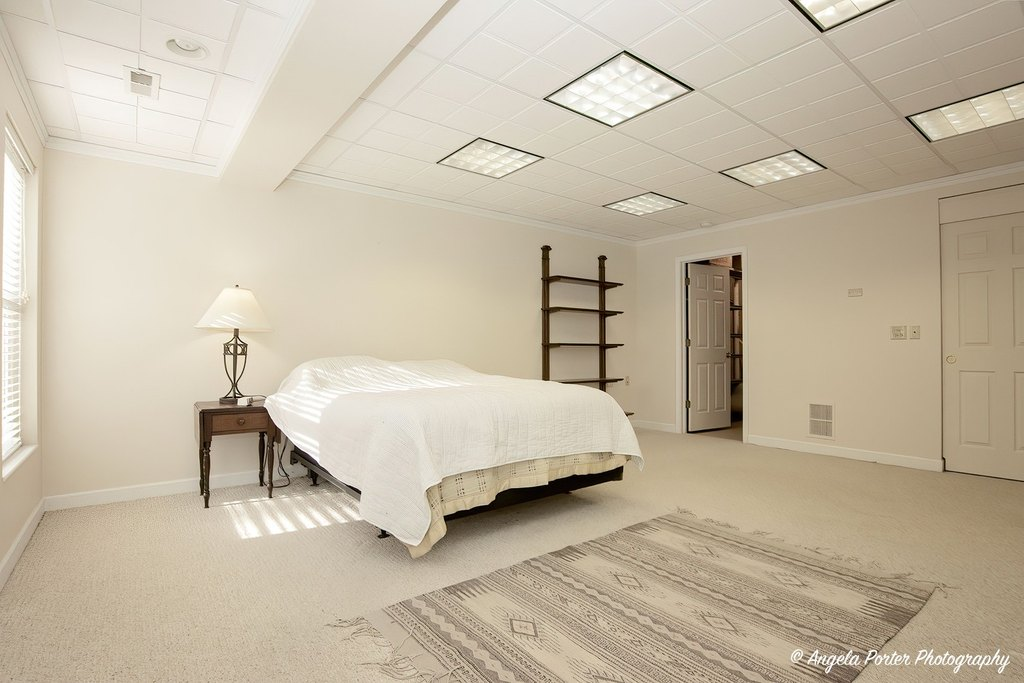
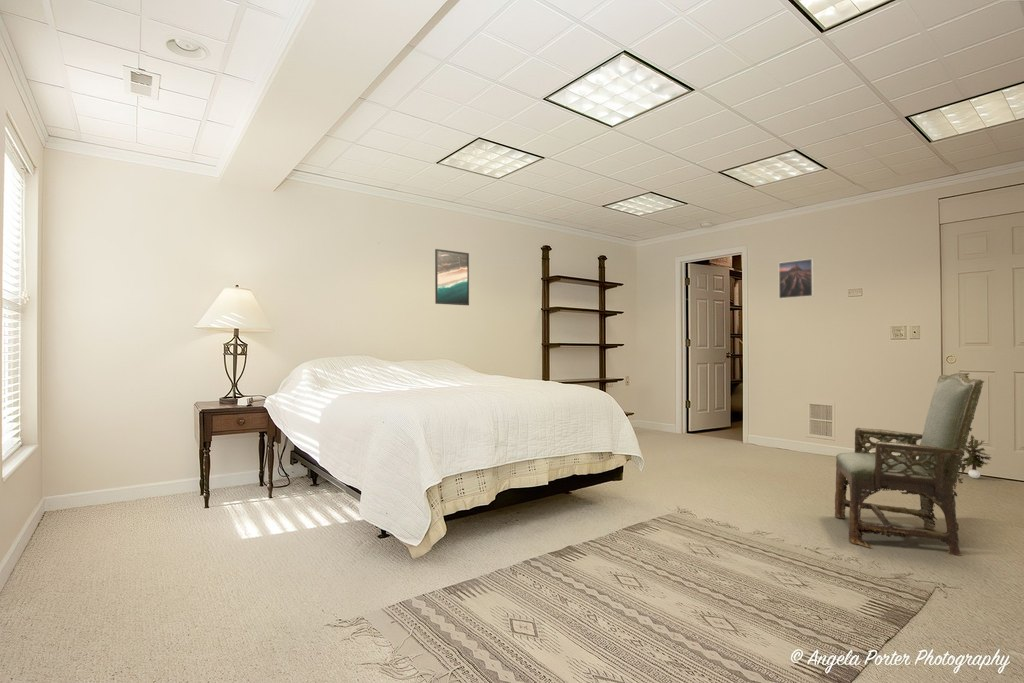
+ potted plant (973, 456)
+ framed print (795, 279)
+ armchair (898, 452)
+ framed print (452, 277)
